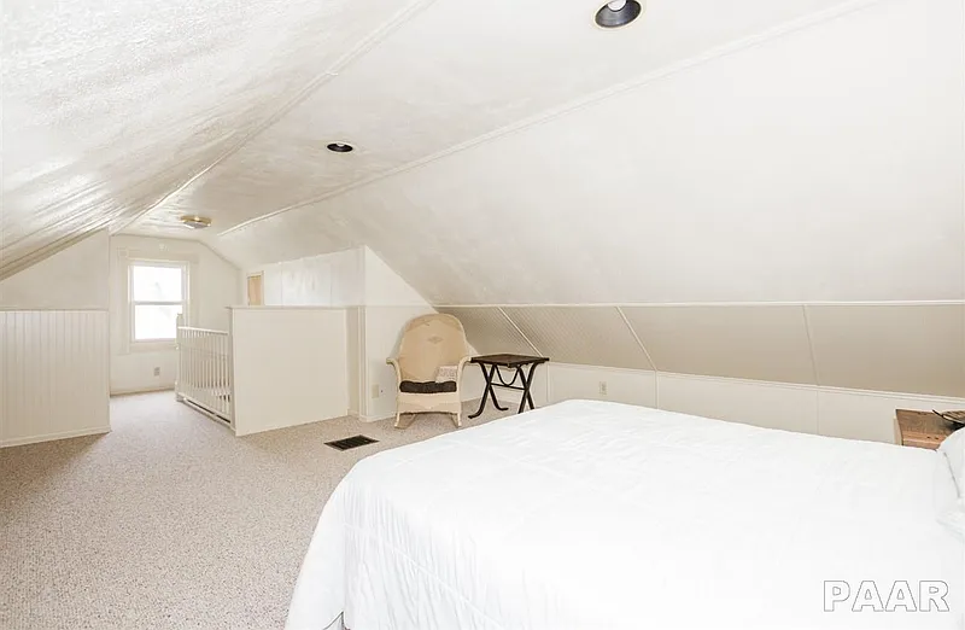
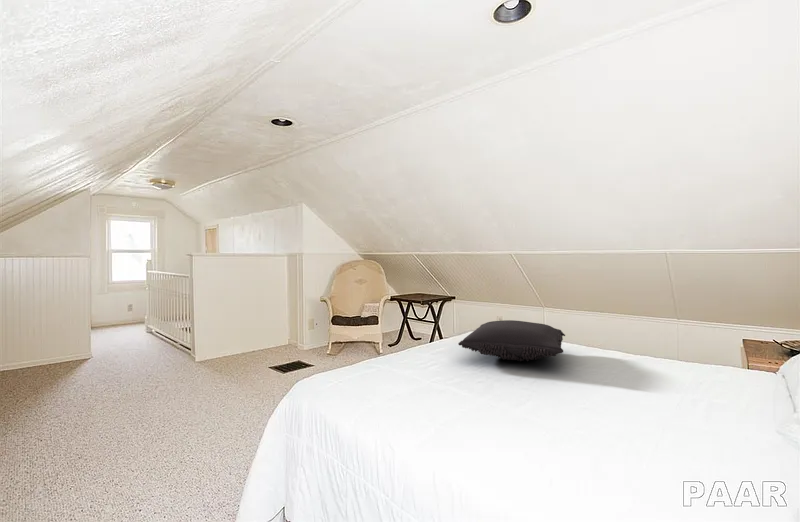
+ pillow (514, 339)
